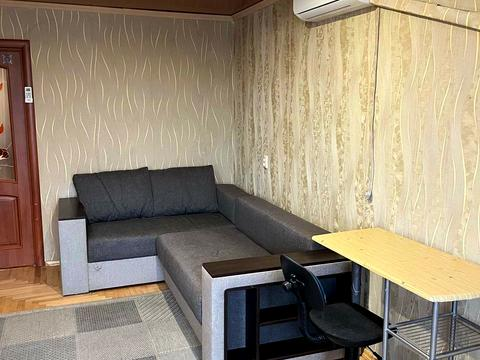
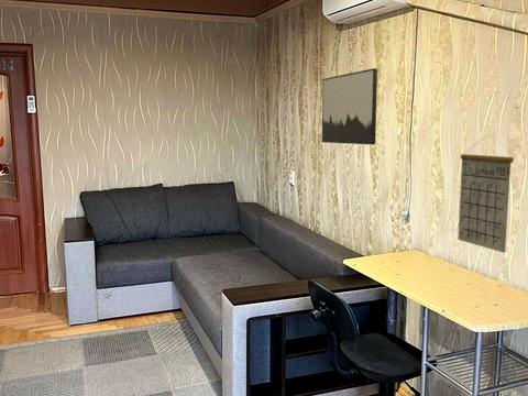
+ wall art (346, 109)
+ calendar (483, 190)
